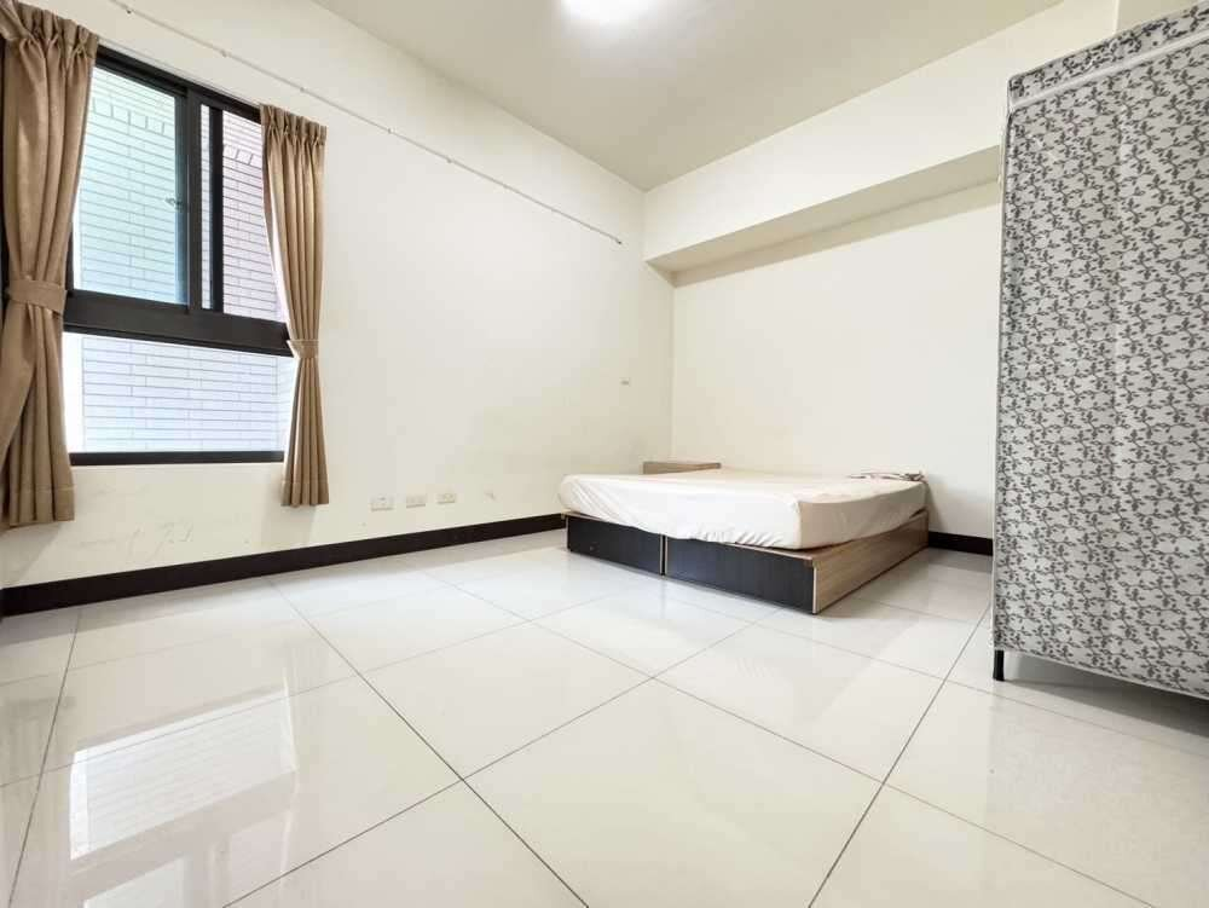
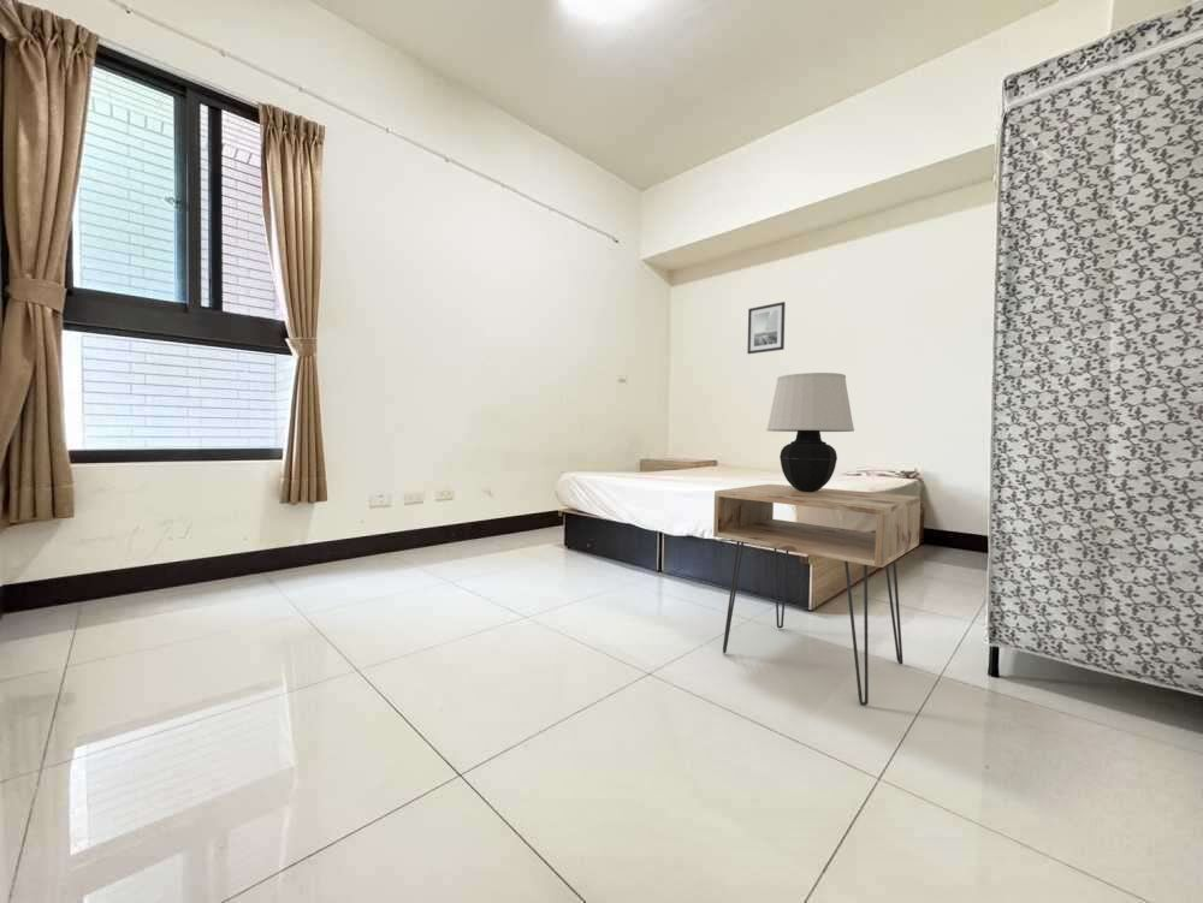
+ nightstand (813, 554)
+ wall art (765, 328)
+ table lamp (808, 432)
